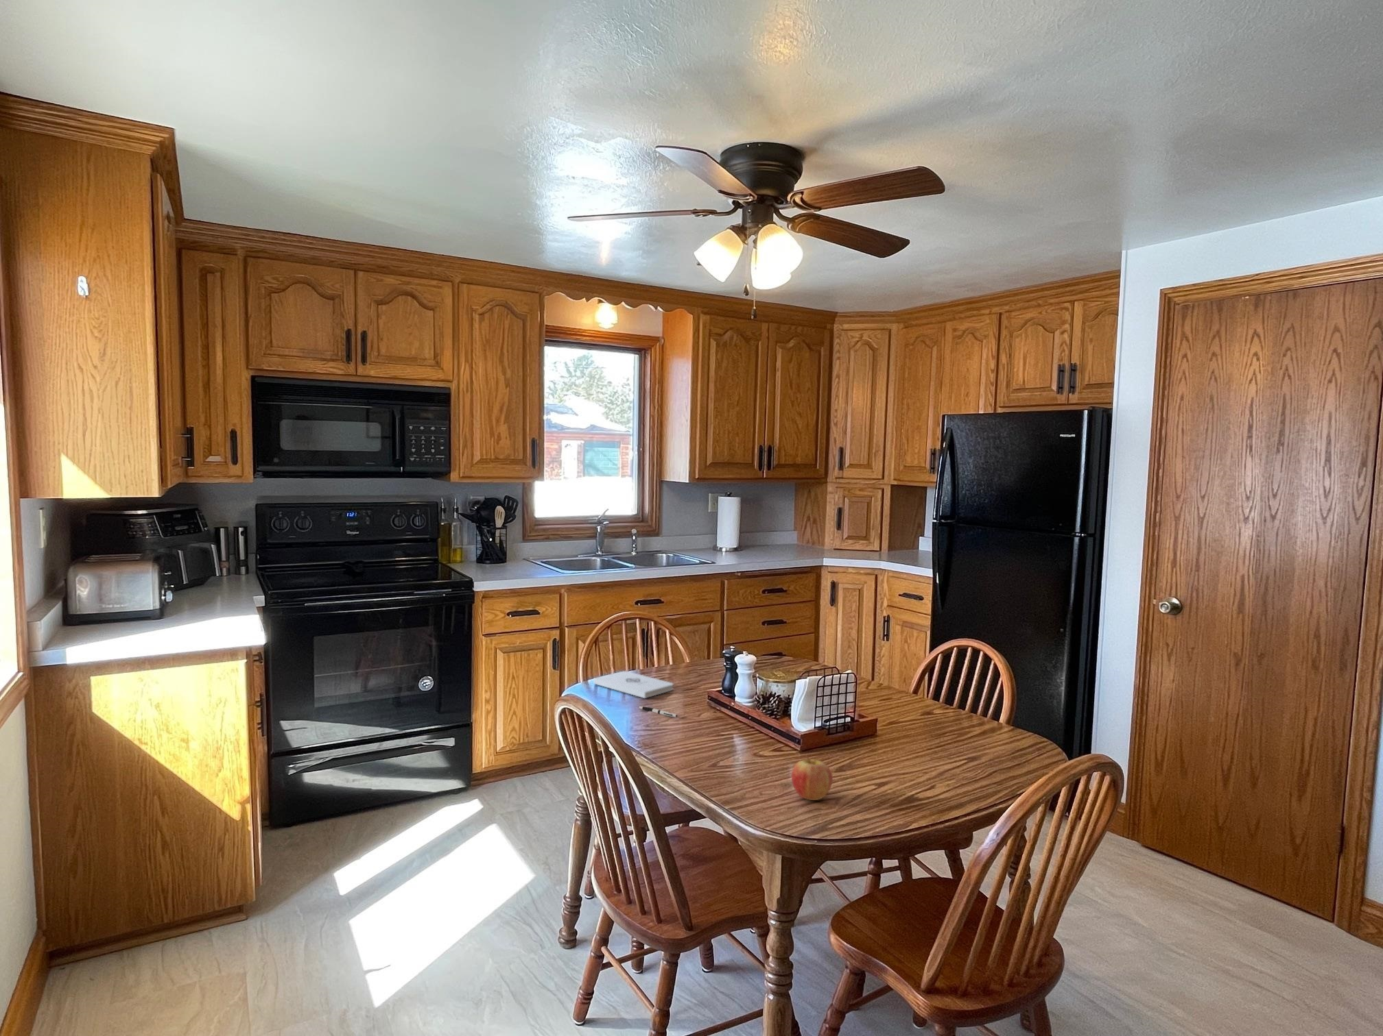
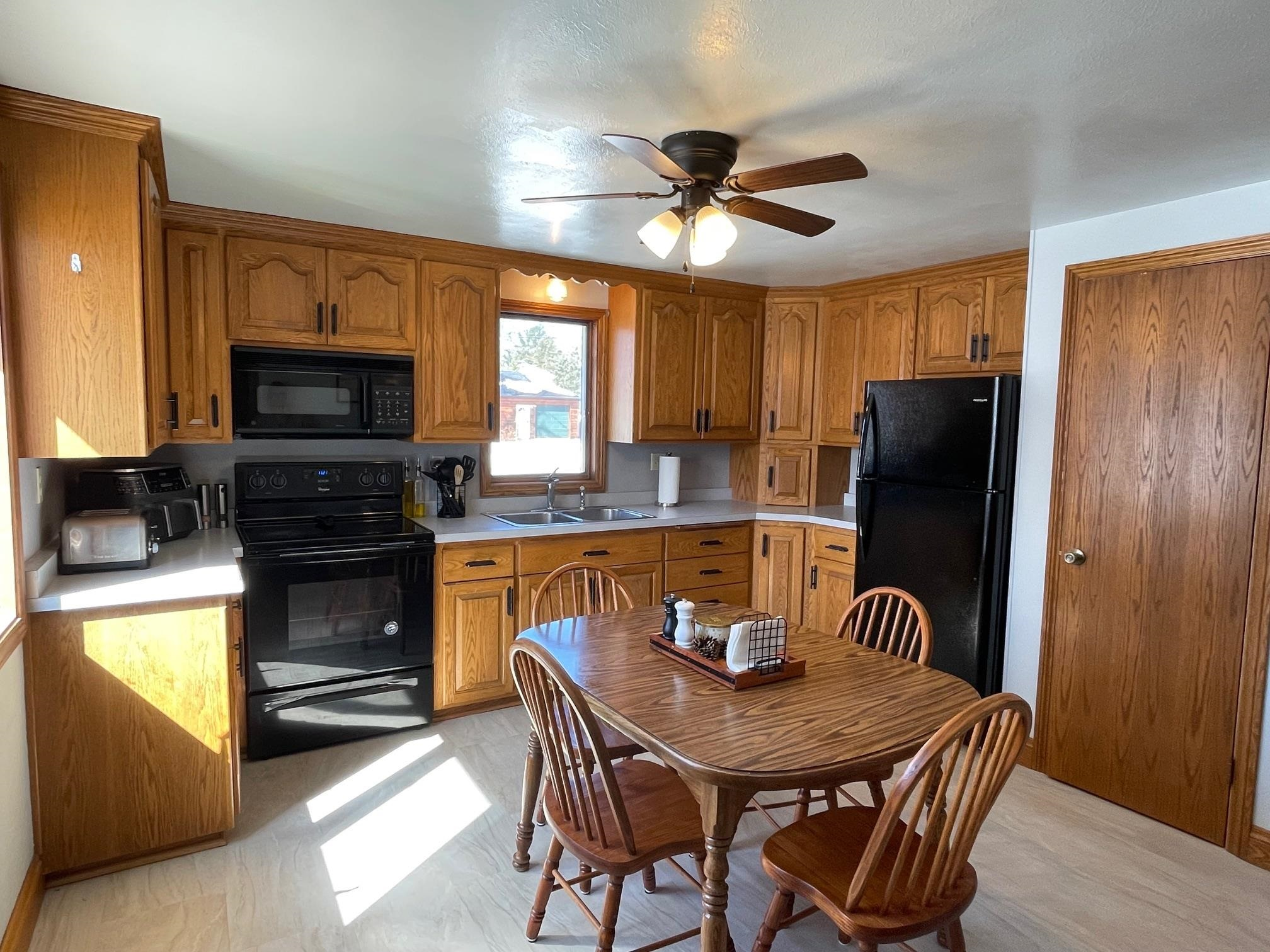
- notepad (634, 683)
- pen (657, 712)
- fruit (811, 778)
